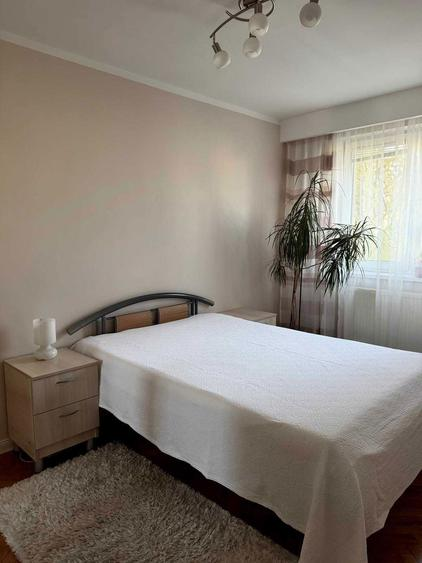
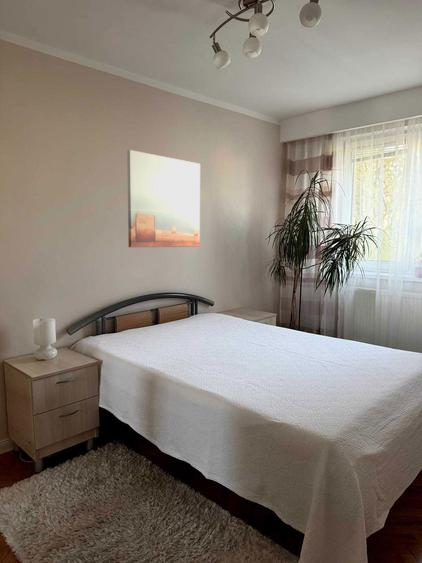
+ wall art (166, 202)
